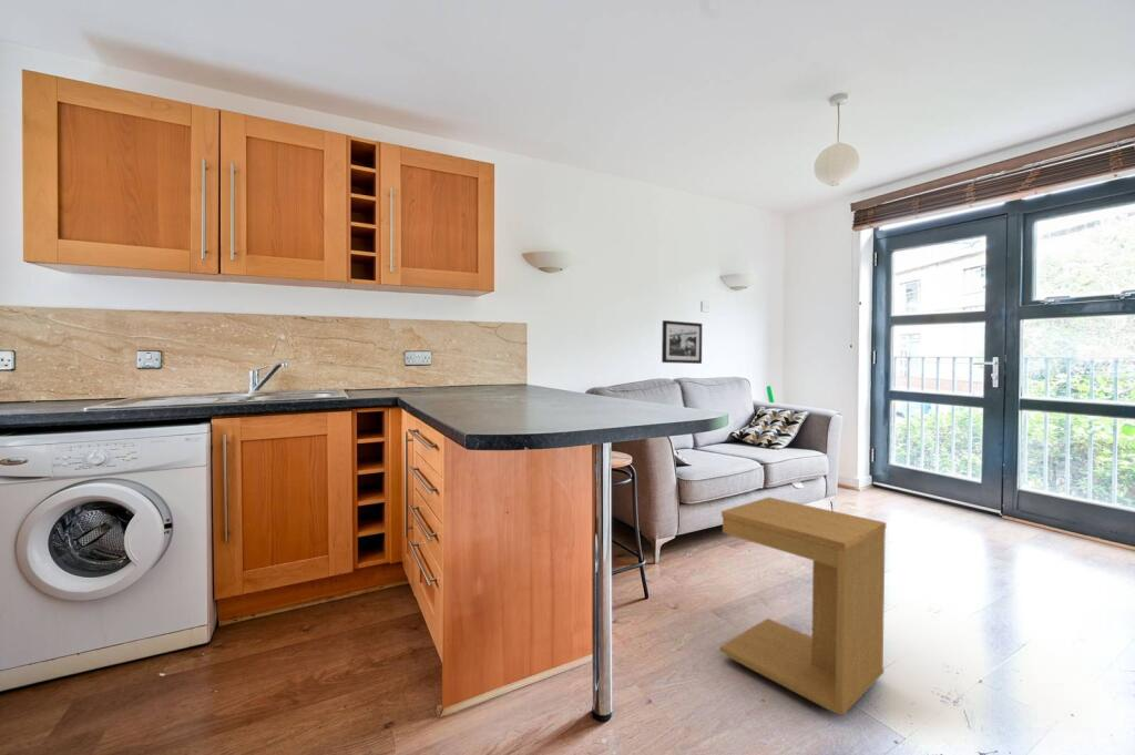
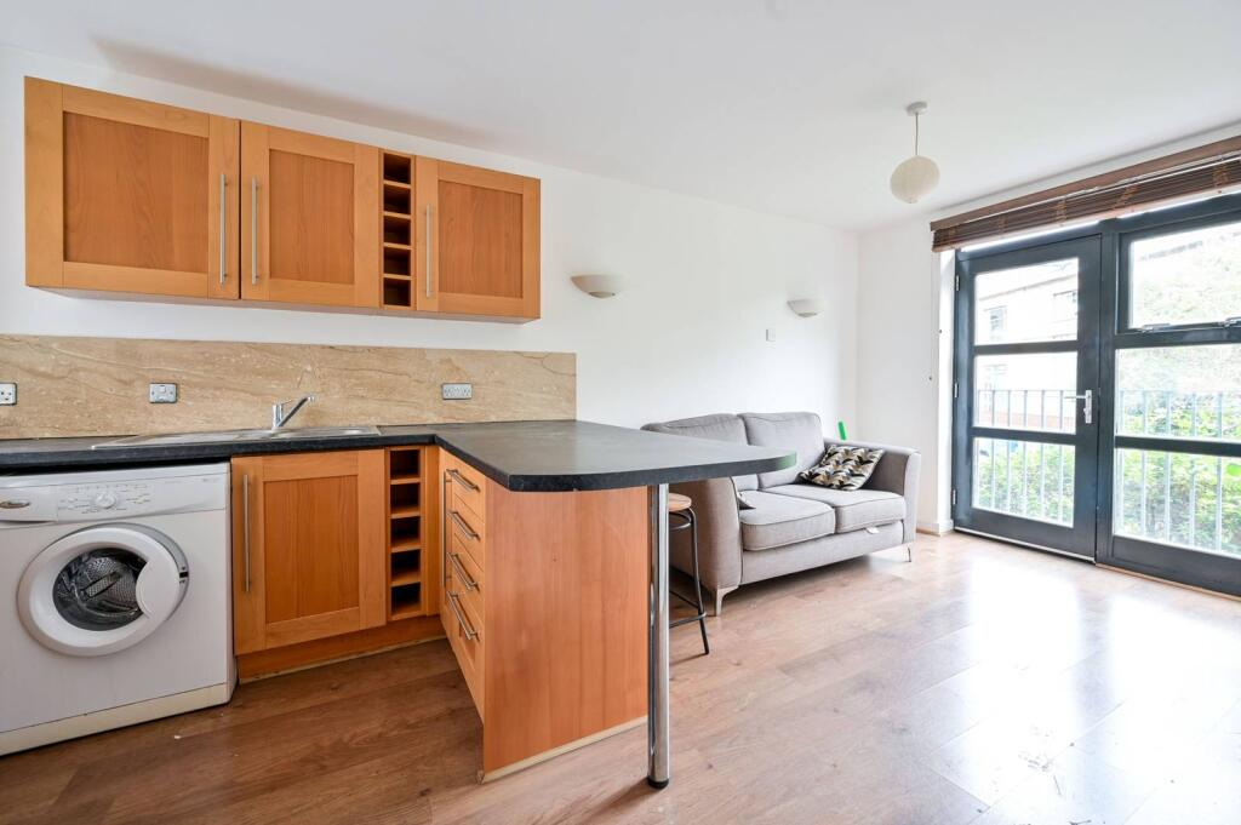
- side table (812, 593)
- picture frame (682, 343)
